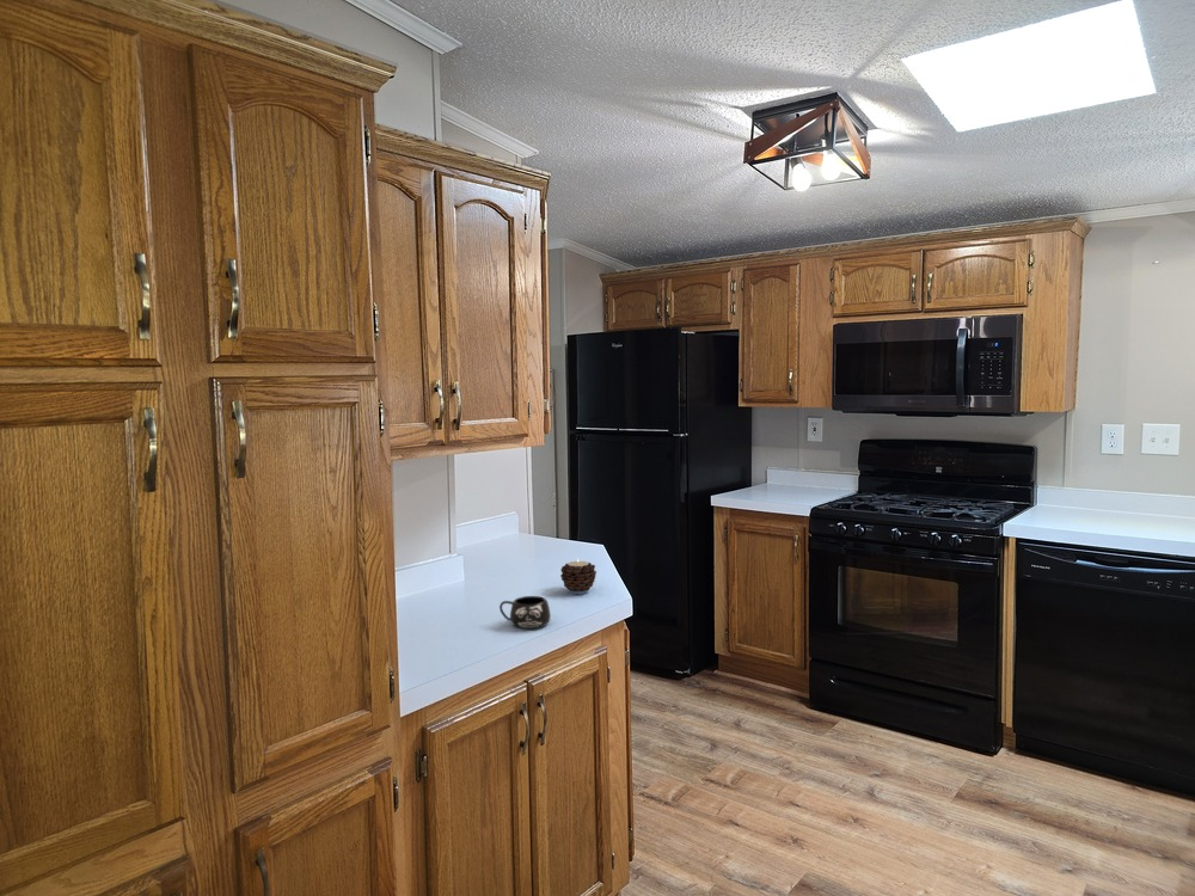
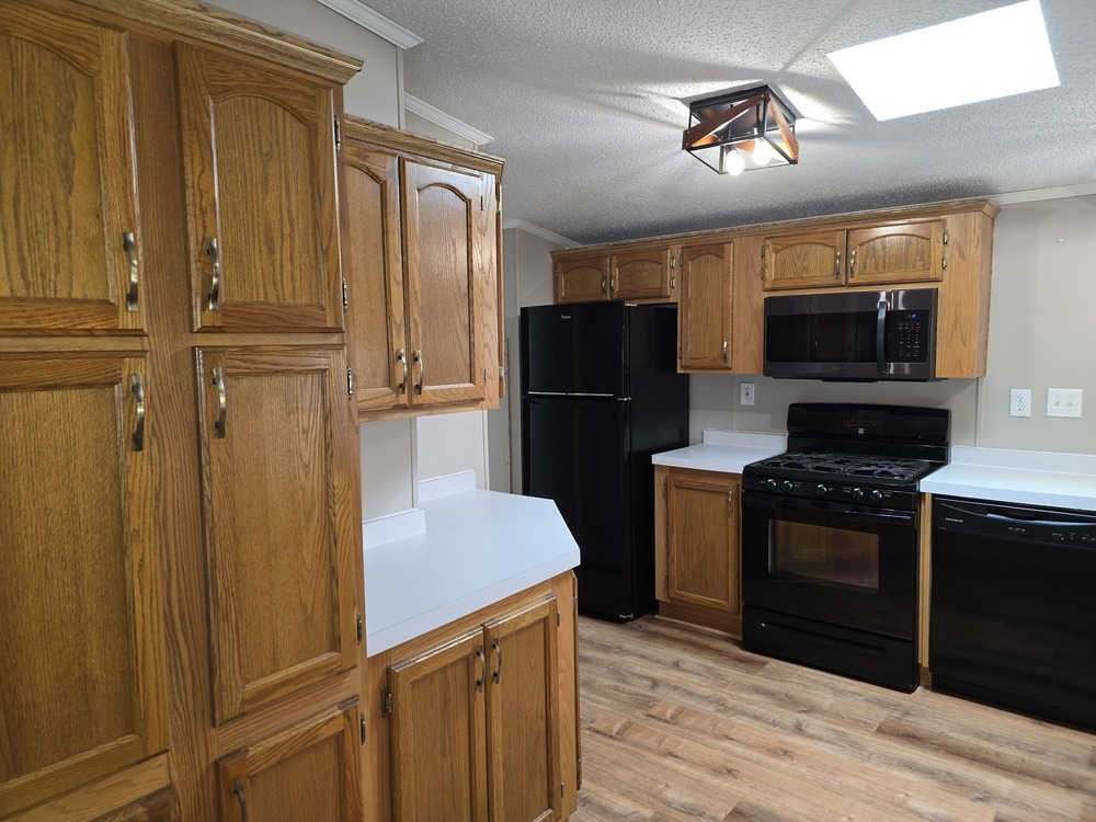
- candle (578, 573)
- mug (525, 612)
